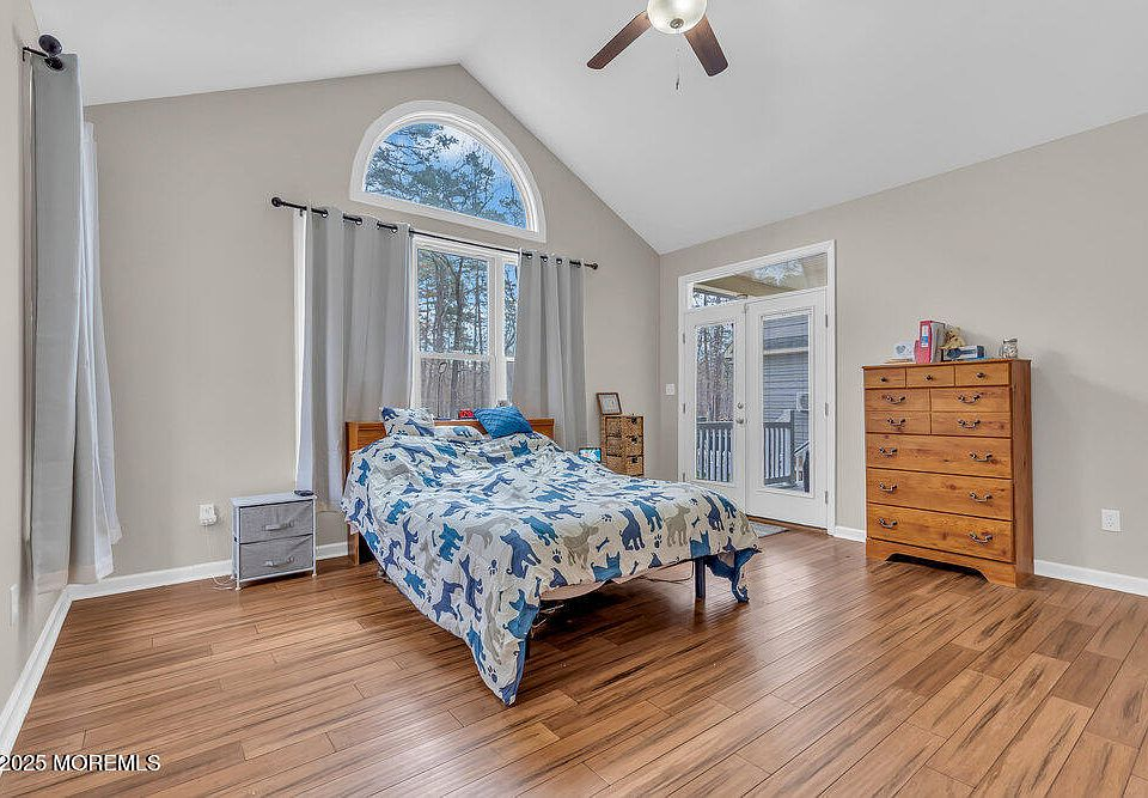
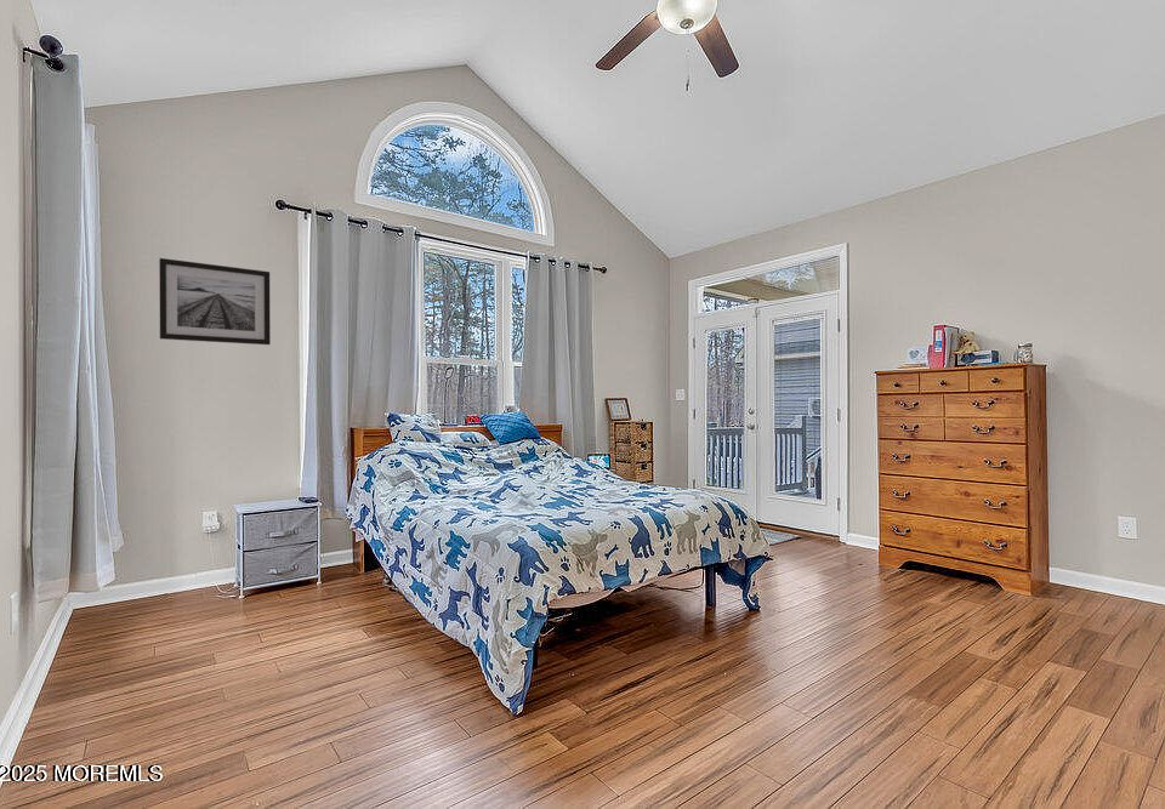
+ wall art (217, 303)
